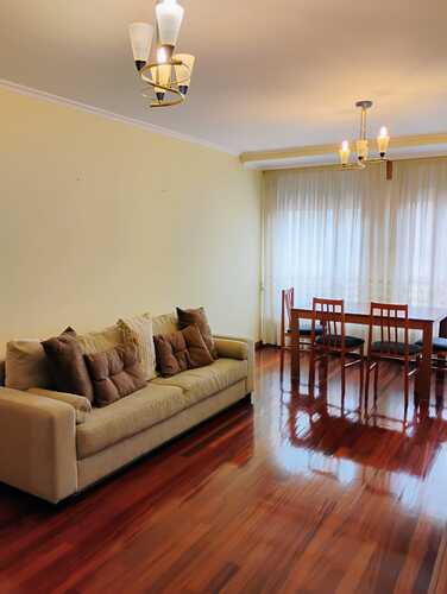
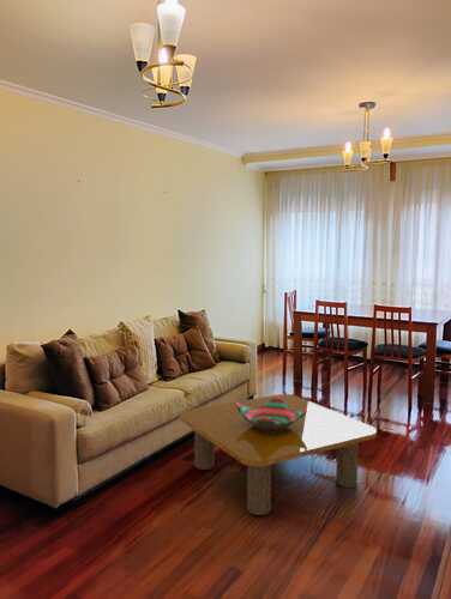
+ decorative bowl (271, 415)
+ coffee table (272, 447)
